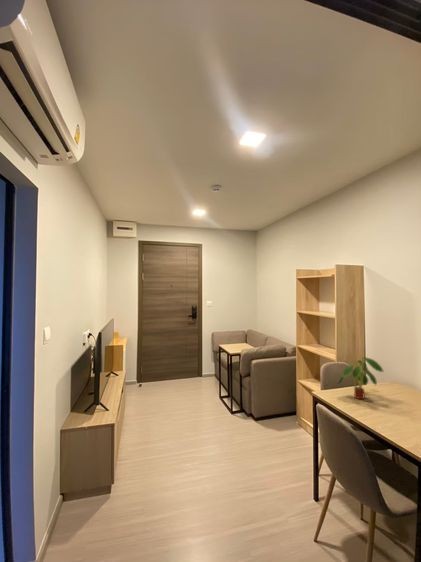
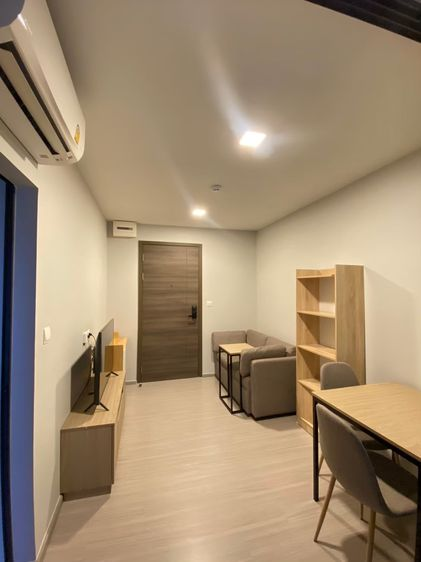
- plant (361, 375)
